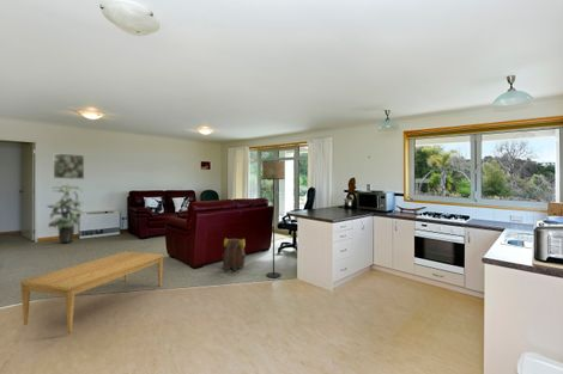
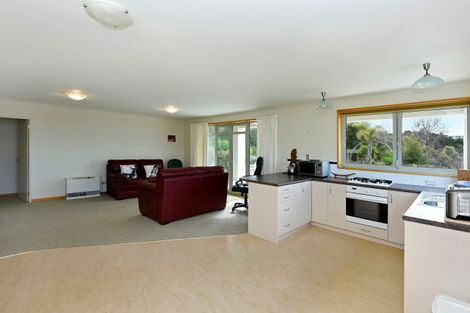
- indoor plant (65, 211)
- backpack (232, 253)
- coffee table (102, 283)
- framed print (68, 166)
- floor lamp (273, 217)
